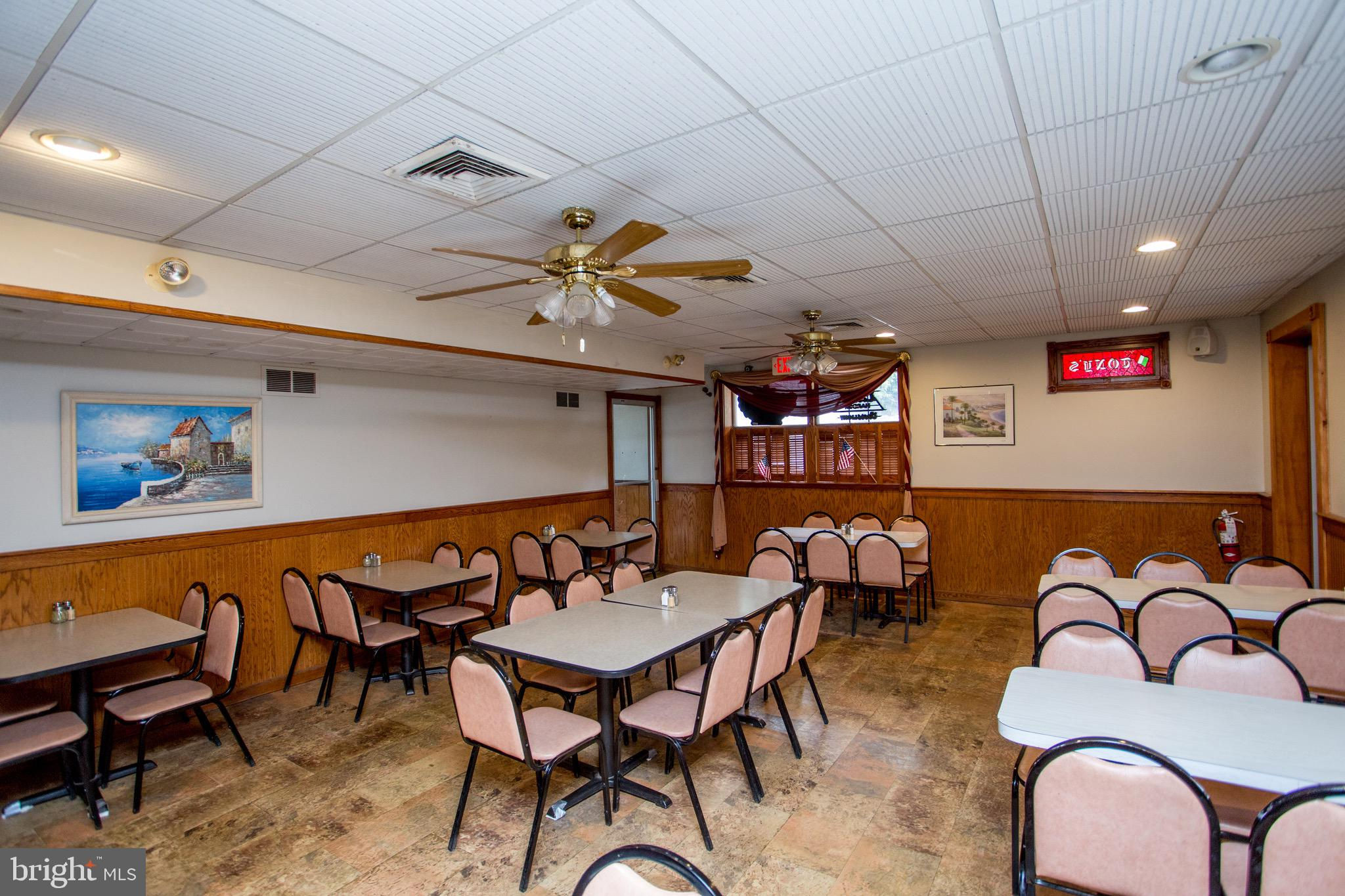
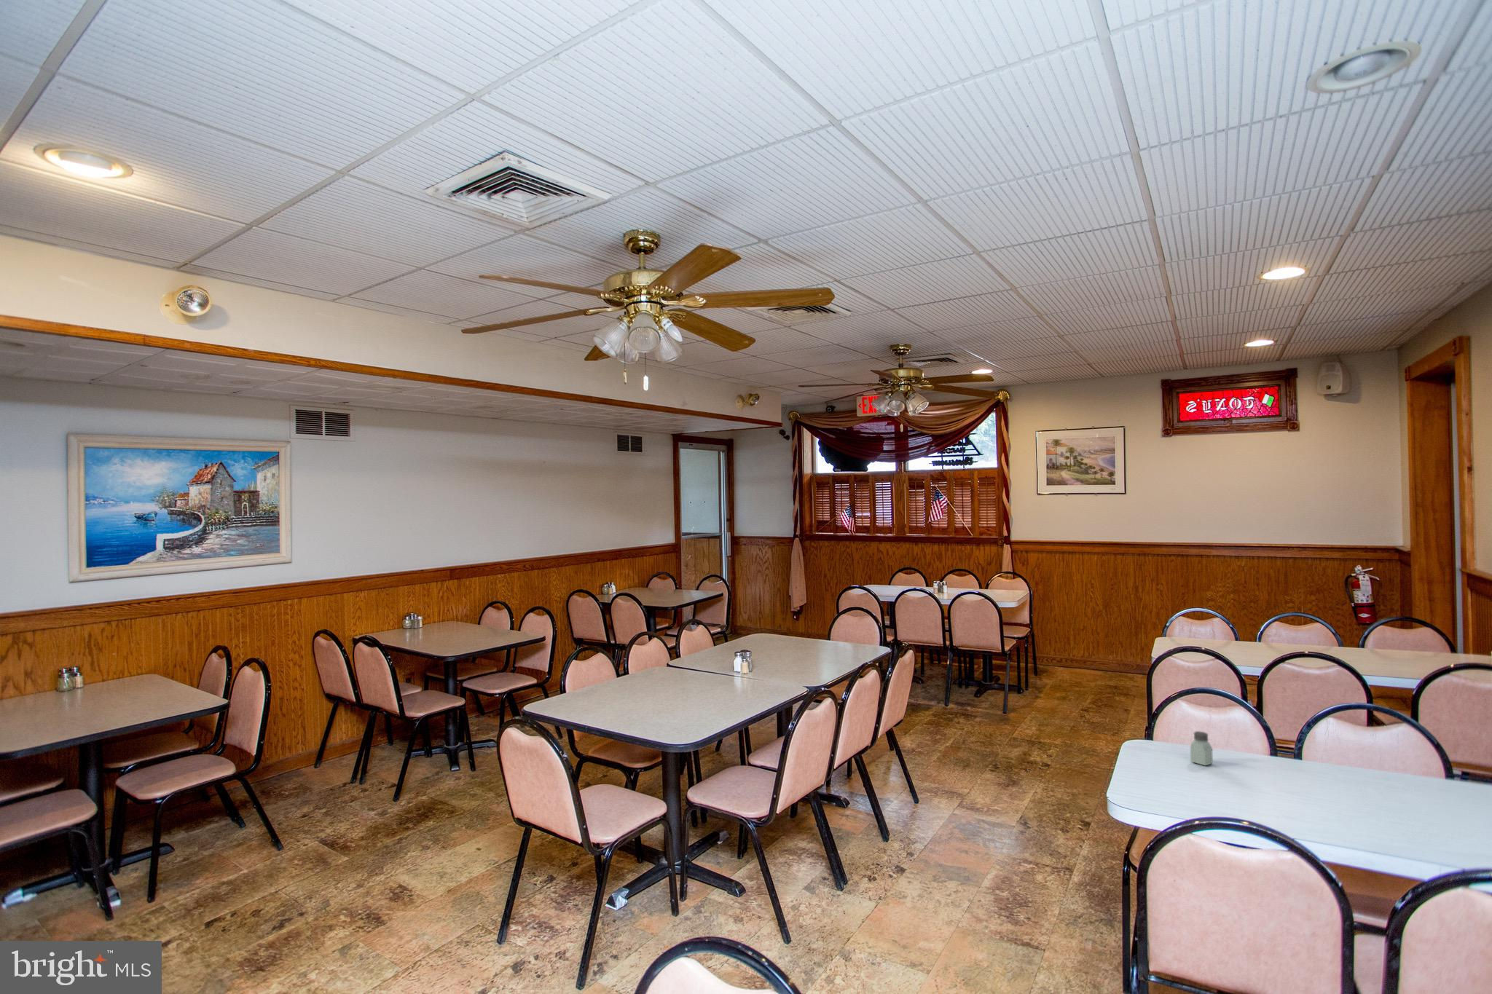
+ saltshaker (1200, 748)
